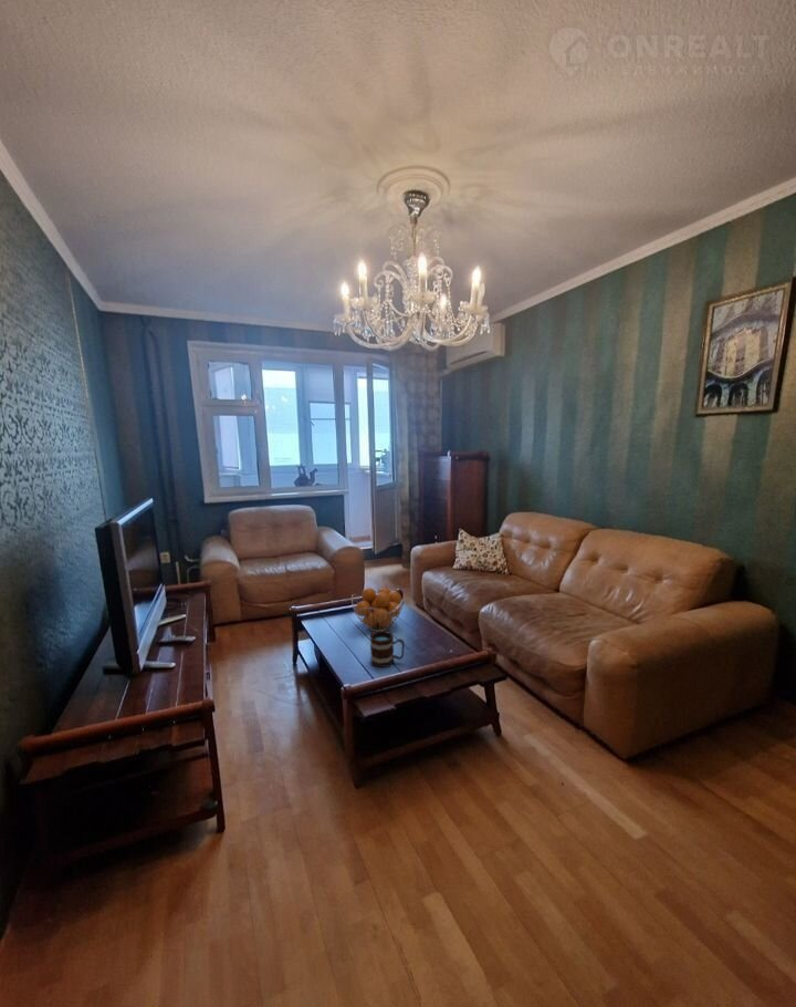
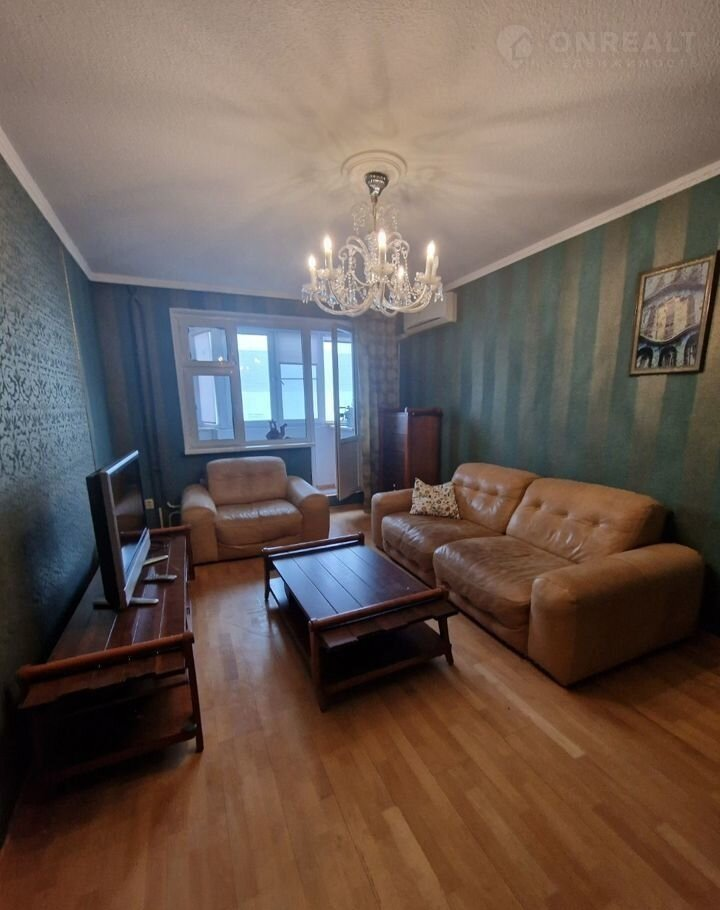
- mug (387, 648)
- fruit basket (378, 608)
